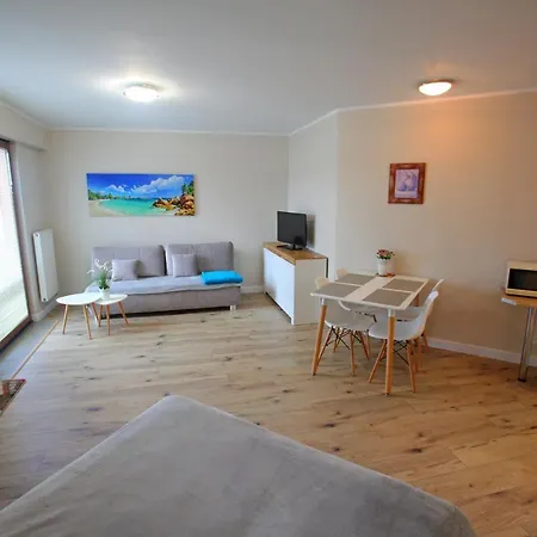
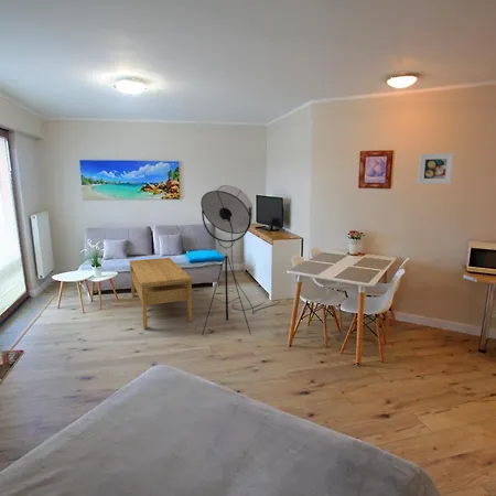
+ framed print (434, 169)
+ floor lamp (231, 251)
+ coffee table (158, 288)
